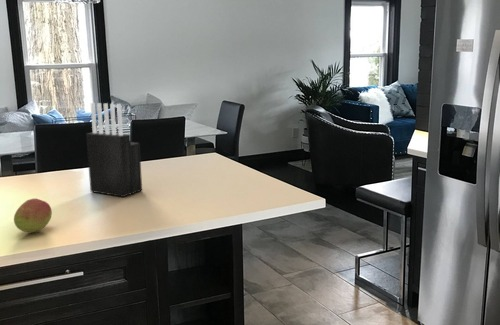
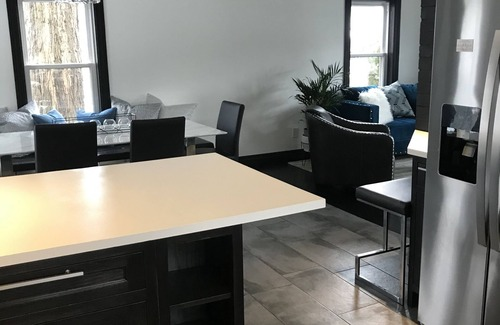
- knife block (115, 147)
- fruit (32, 215)
